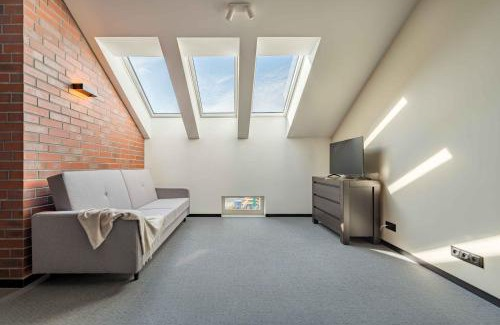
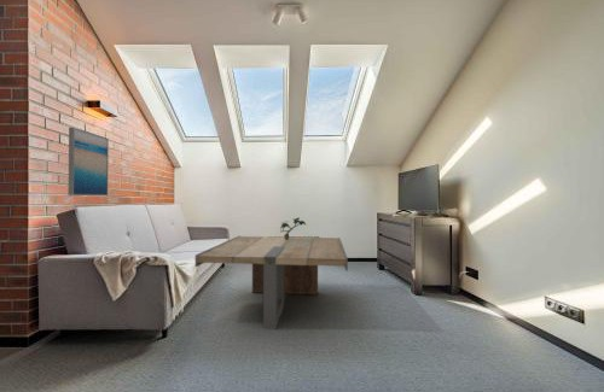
+ potted plant (292, 227)
+ coffee table (280, 273)
+ wall art (89, 164)
